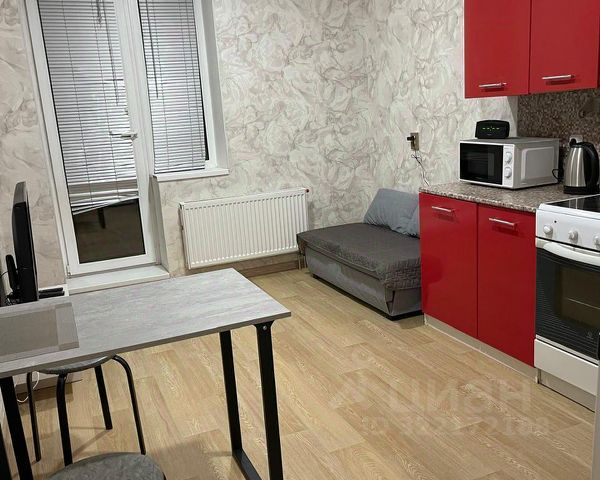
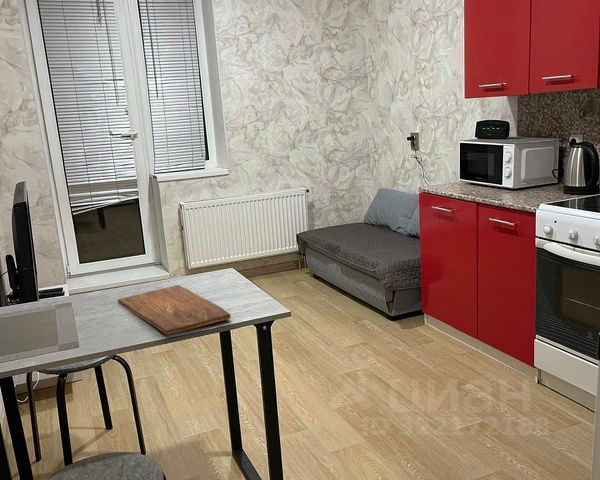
+ cutting board (173, 307)
